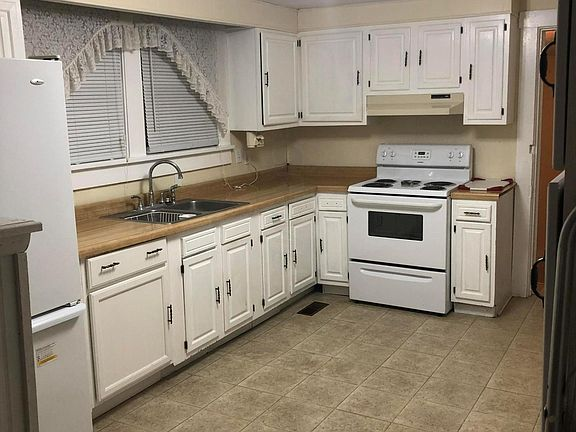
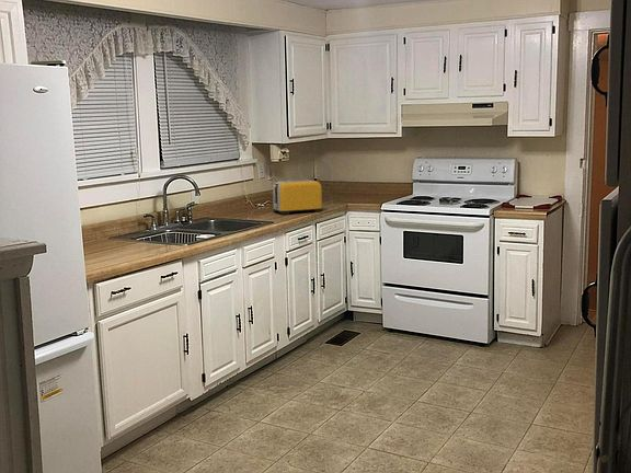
+ toaster (296, 196)
